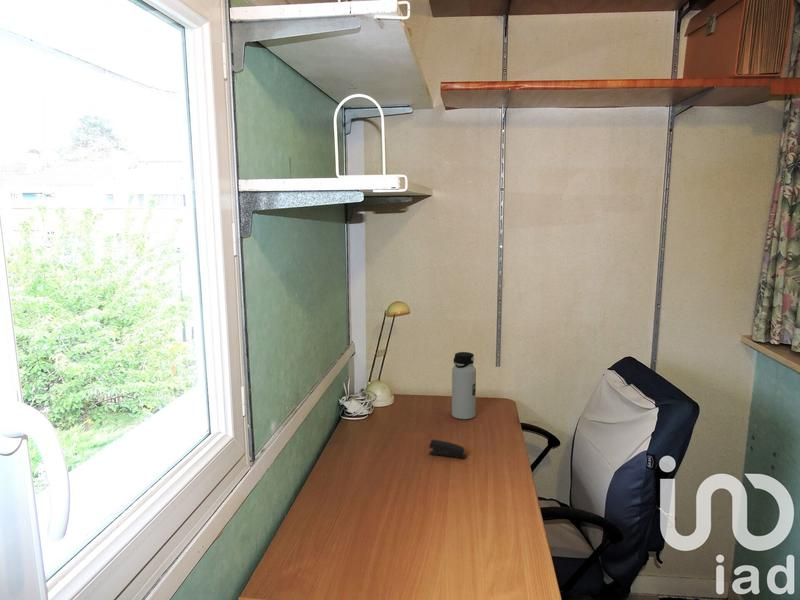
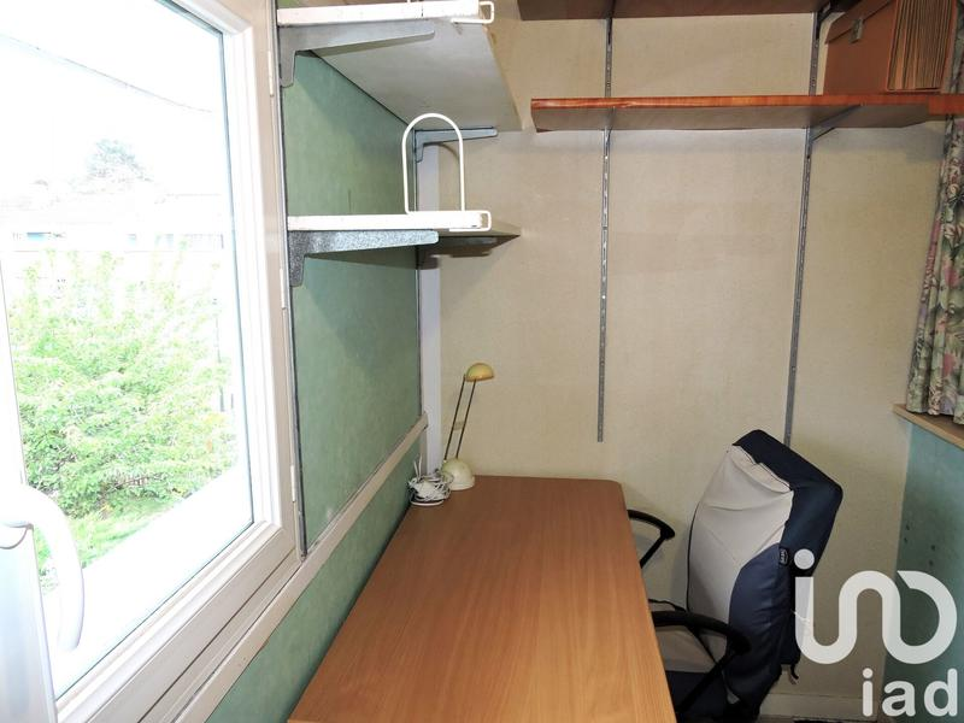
- stapler (447, 448)
- water bottle (463, 384)
